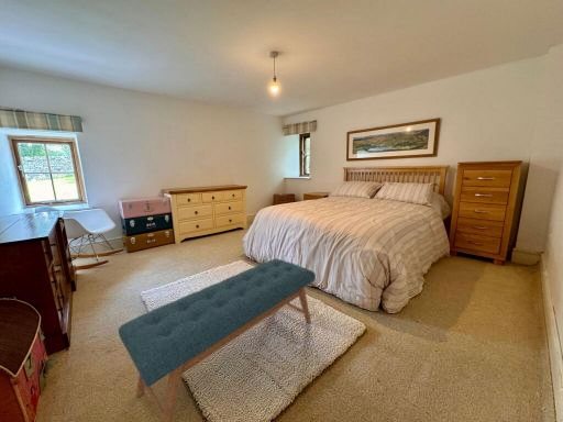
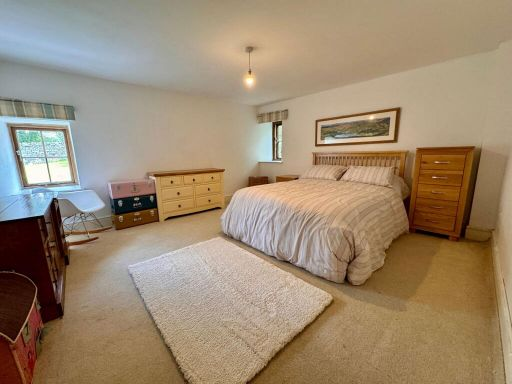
- bench (236, 320)
